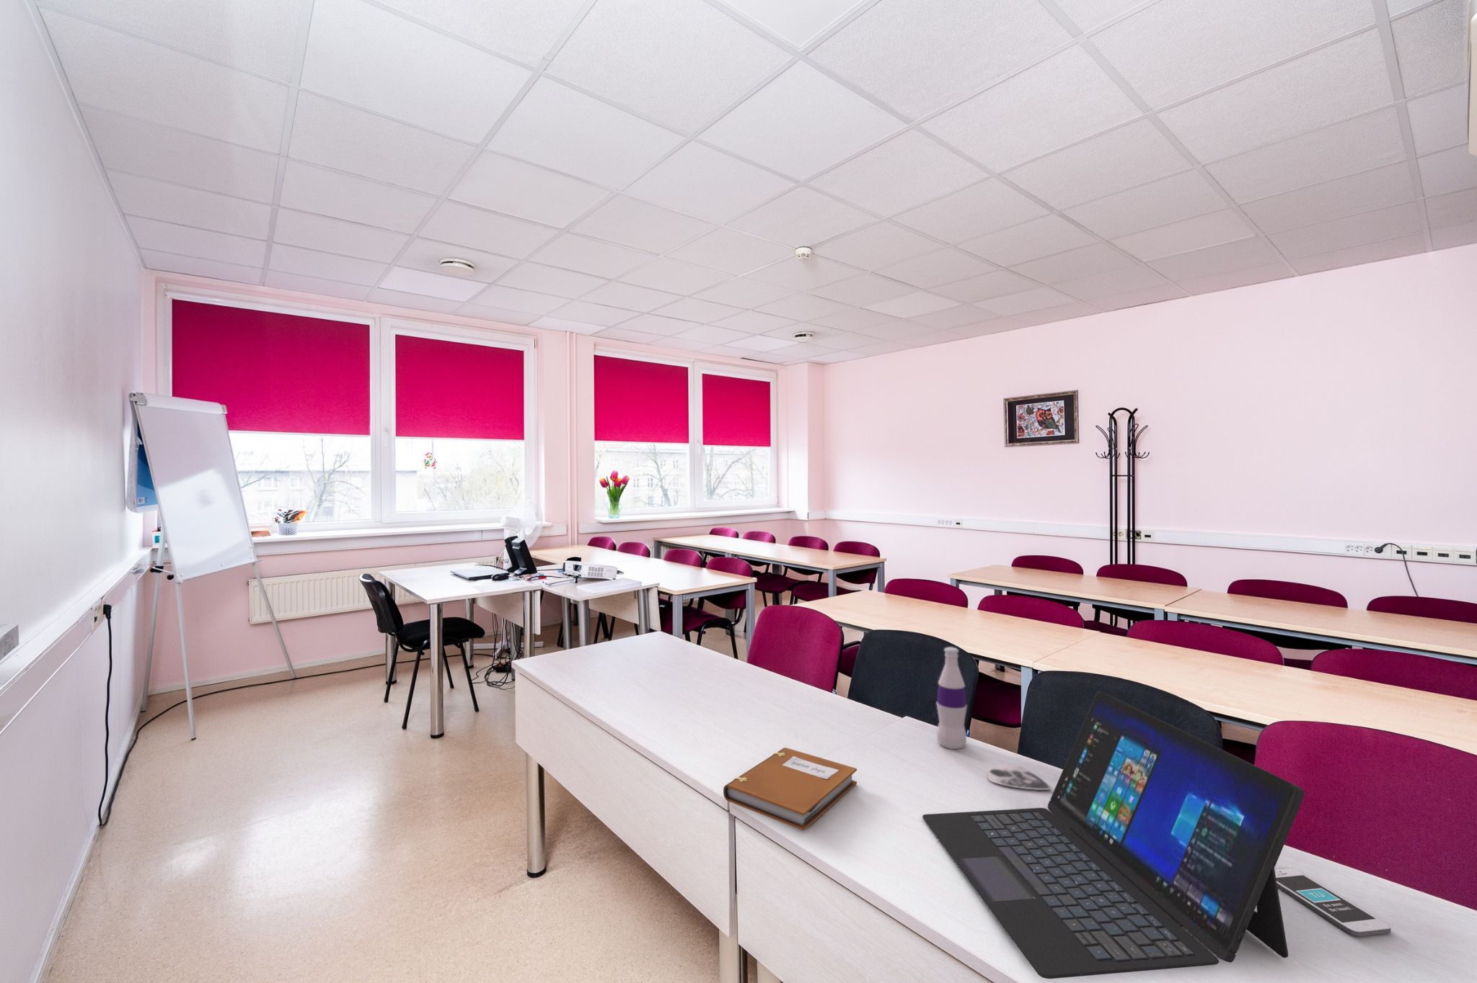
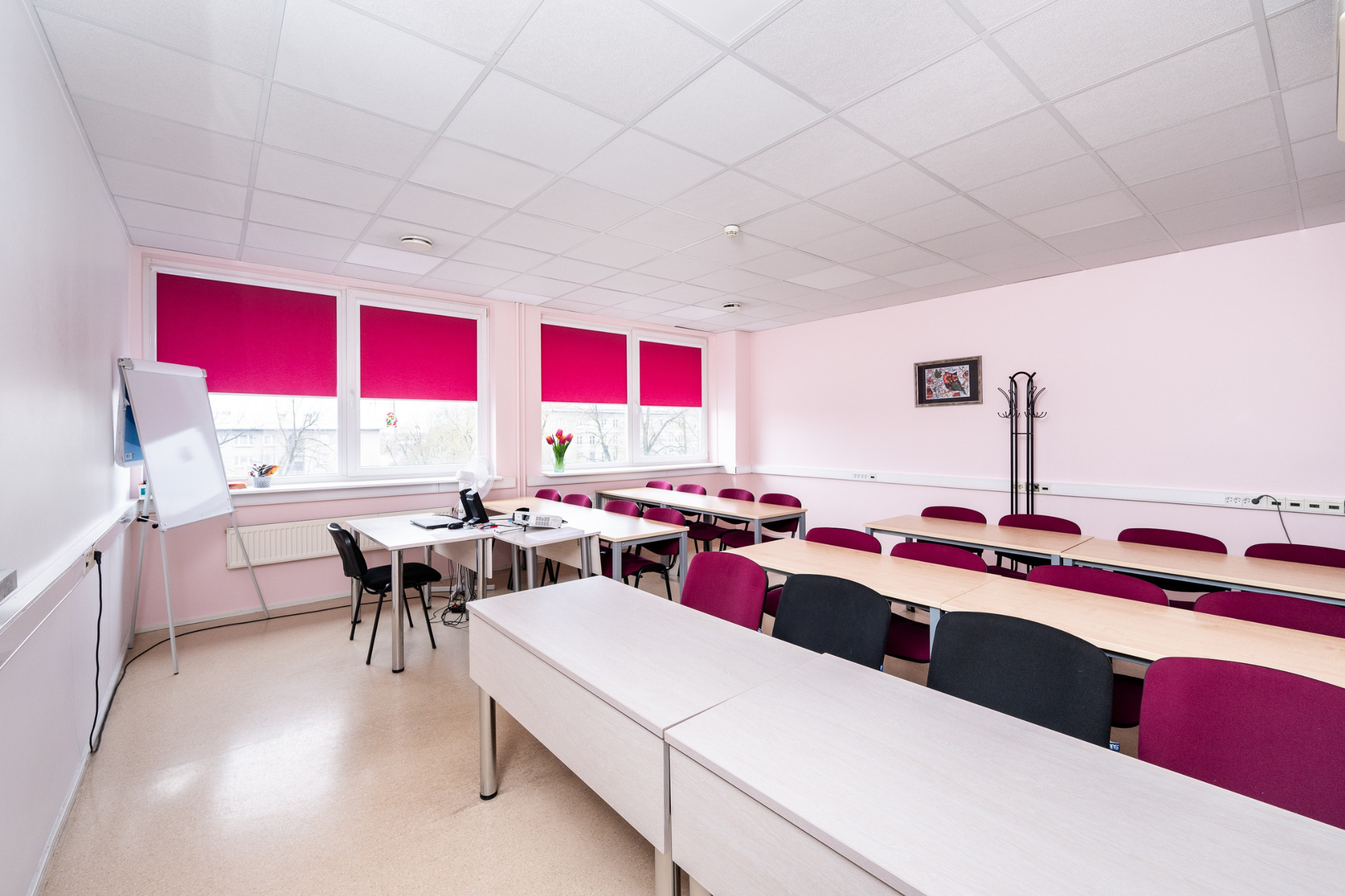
- guitar pick (1009, 775)
- notebook (793, 782)
- laptop (1078, 804)
- smartphone (1321, 899)
- bottle (951, 696)
